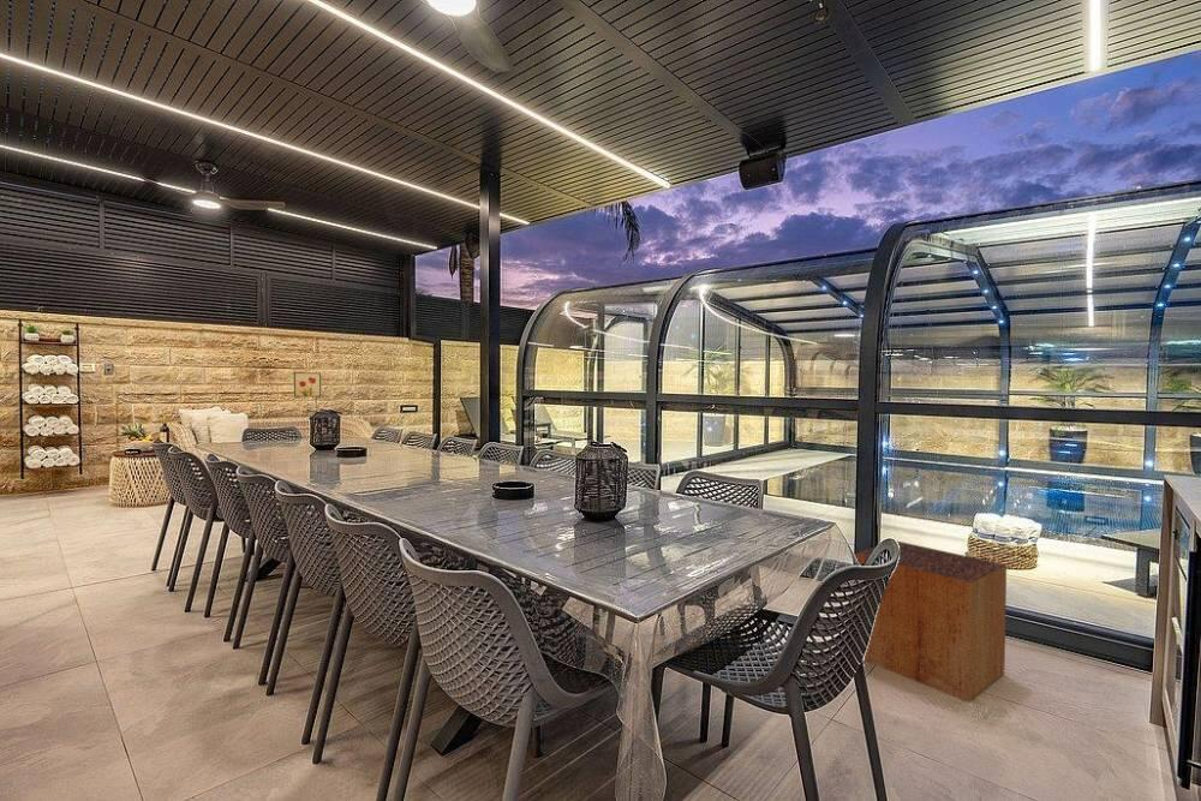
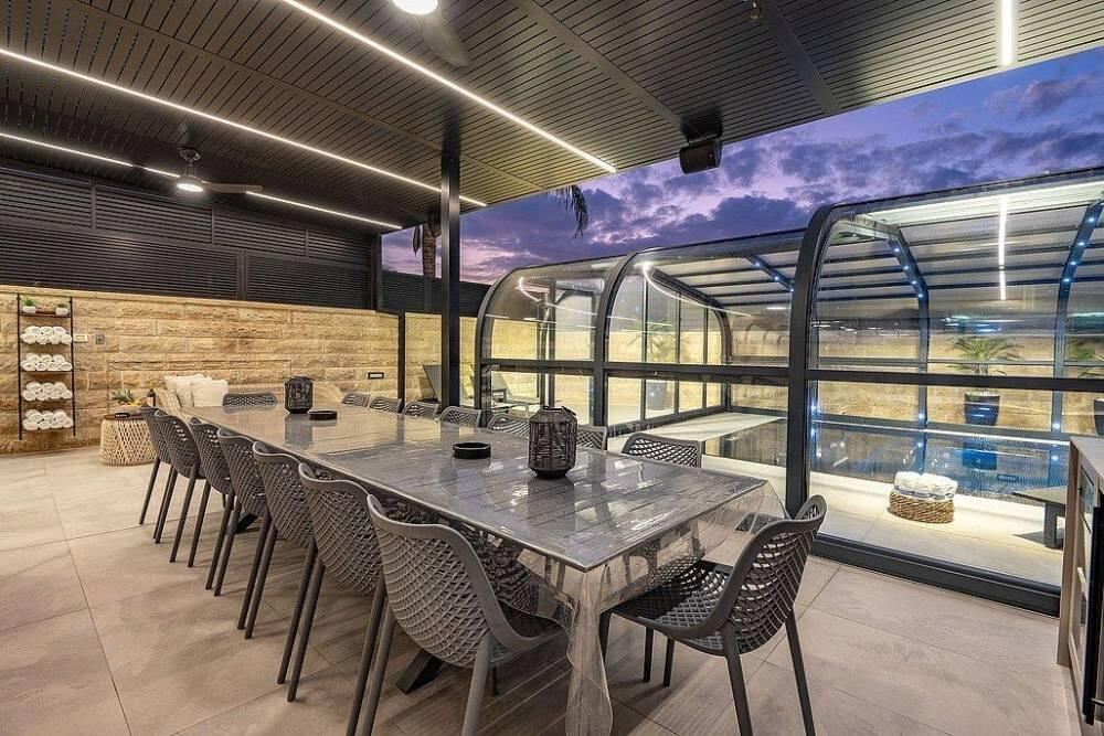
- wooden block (927, 611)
- wall art (306, 384)
